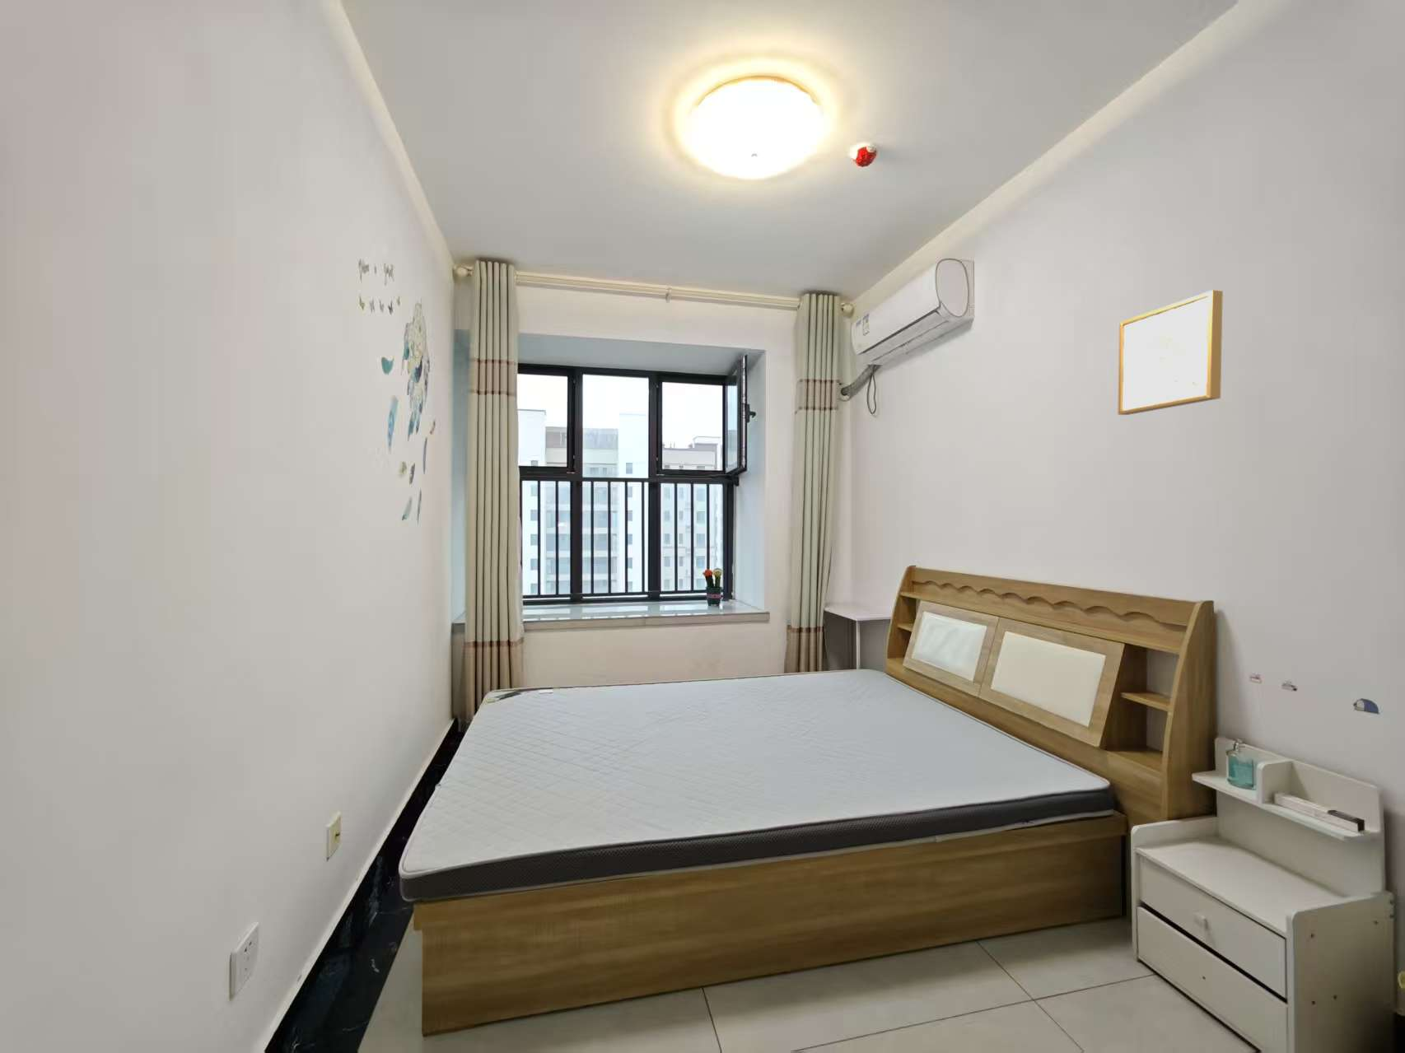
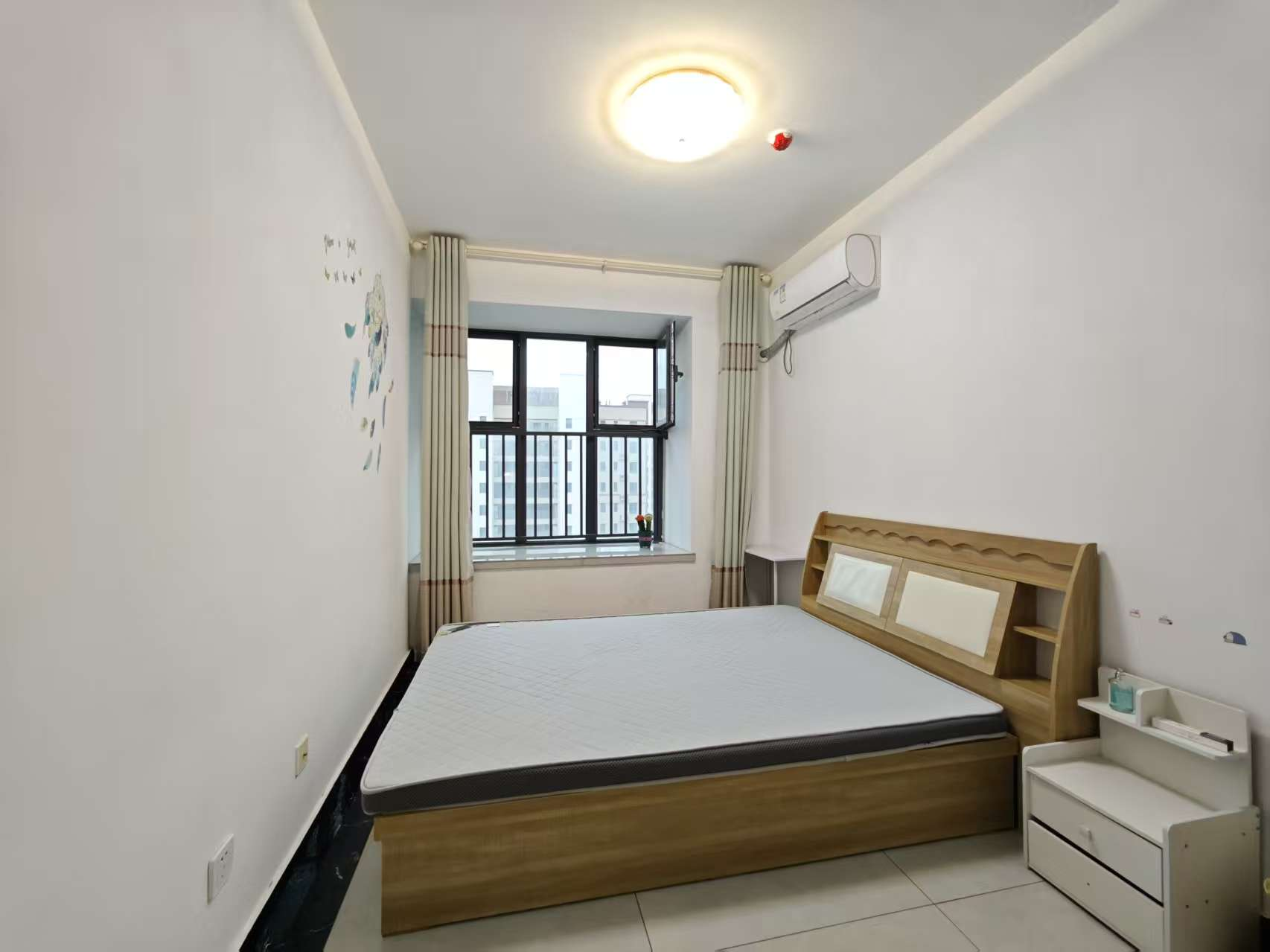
- wall art (1166, 357)
